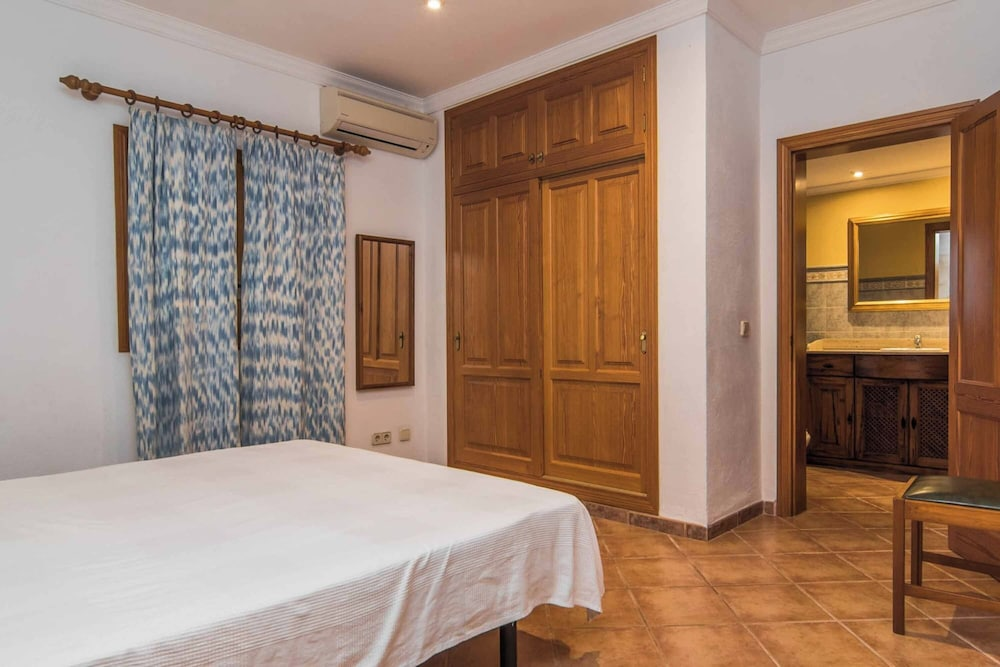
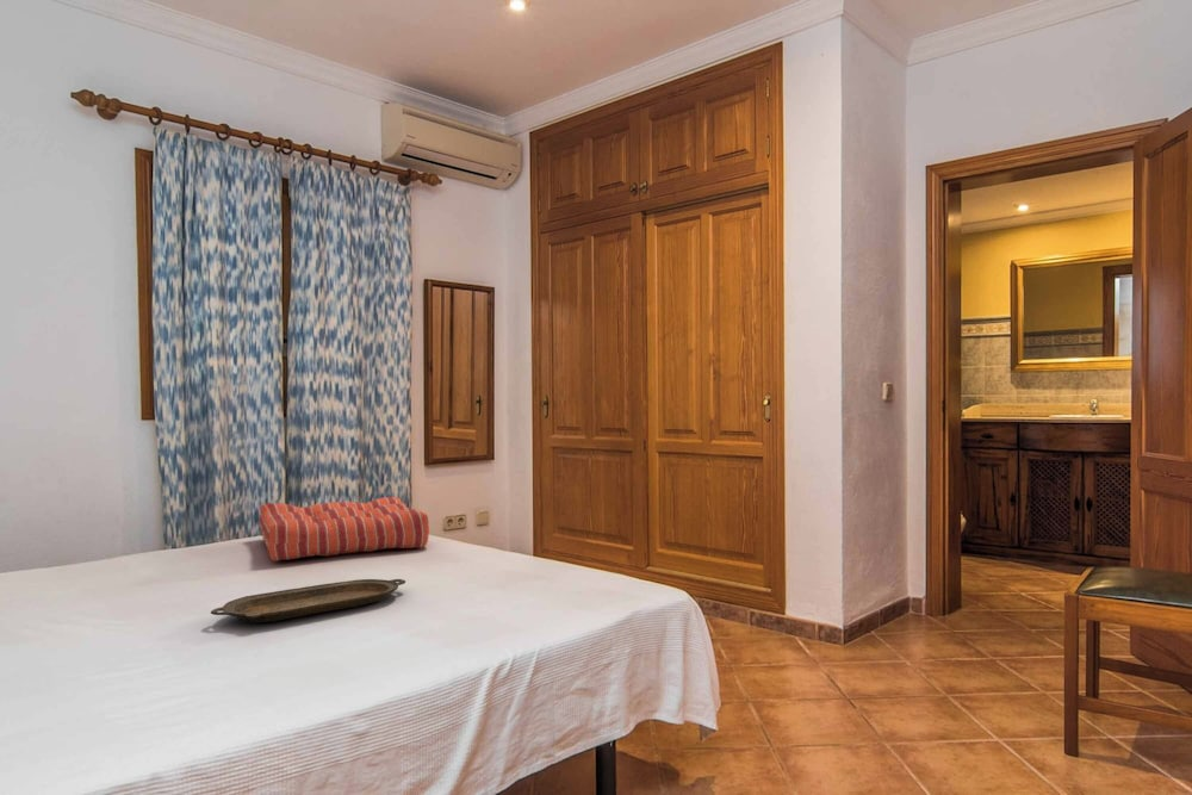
+ serving tray (315, 600)
+ seat cushion (342, 524)
